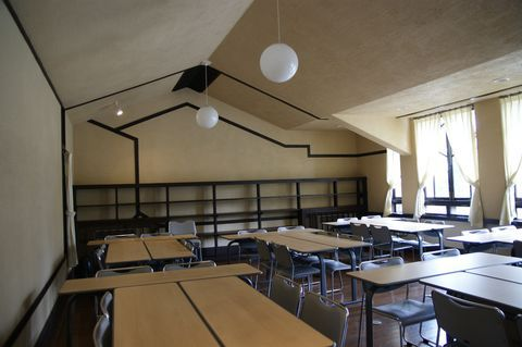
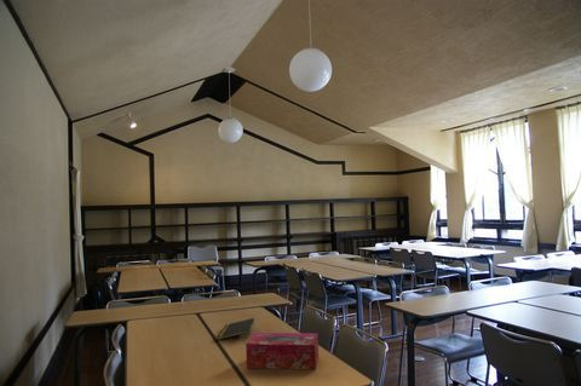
+ tissue box (283, 350)
+ notepad (236, 328)
